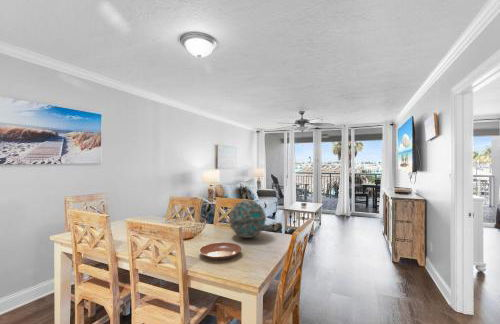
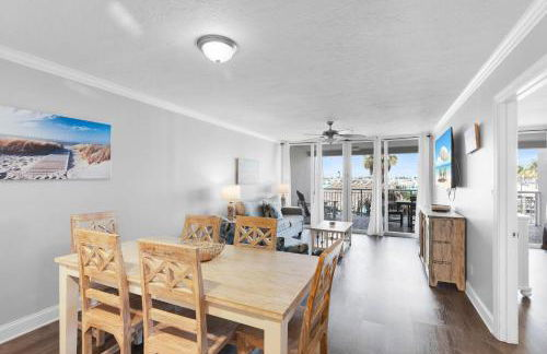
- bowl (220, 251)
- geode (247, 218)
